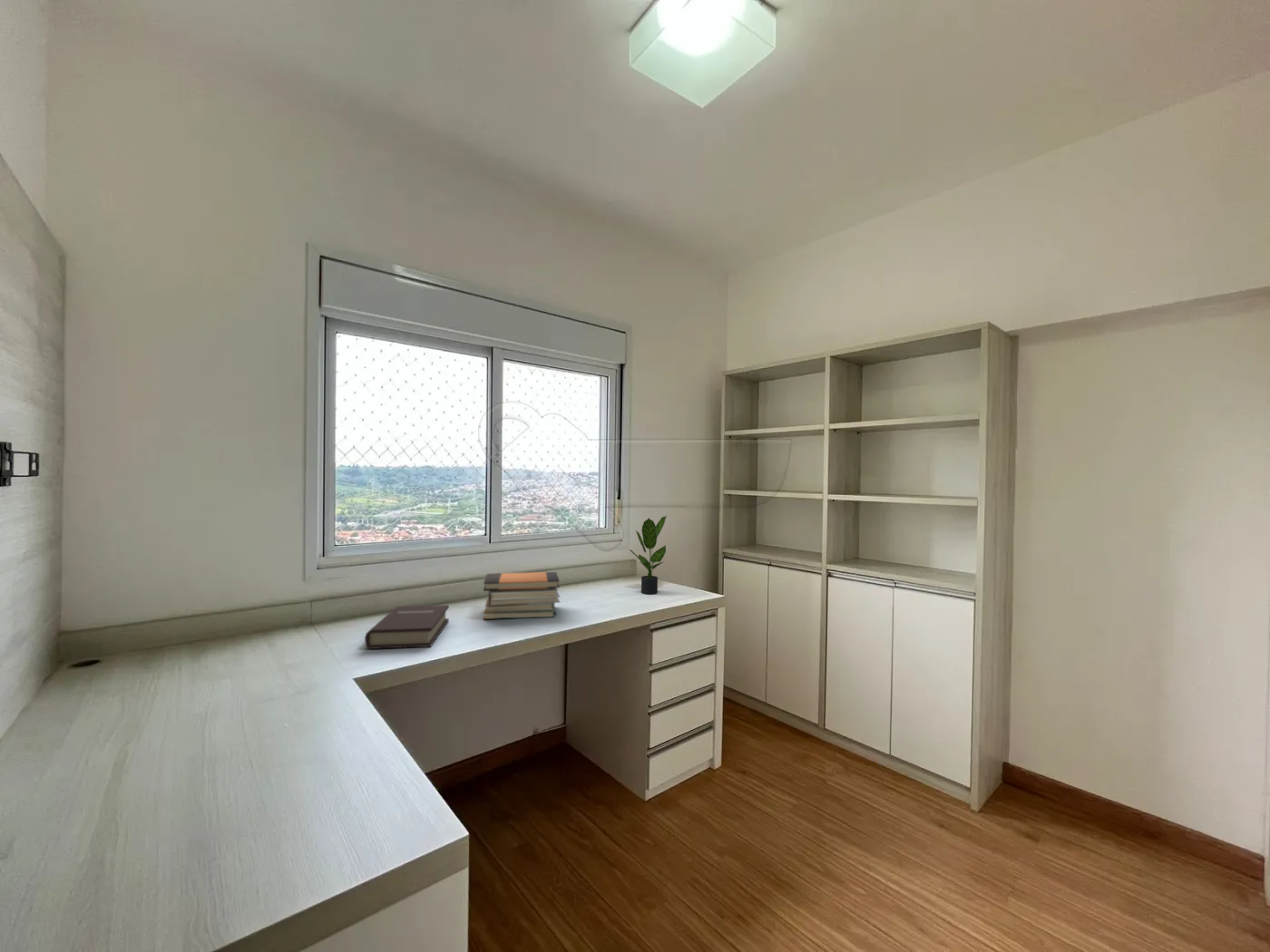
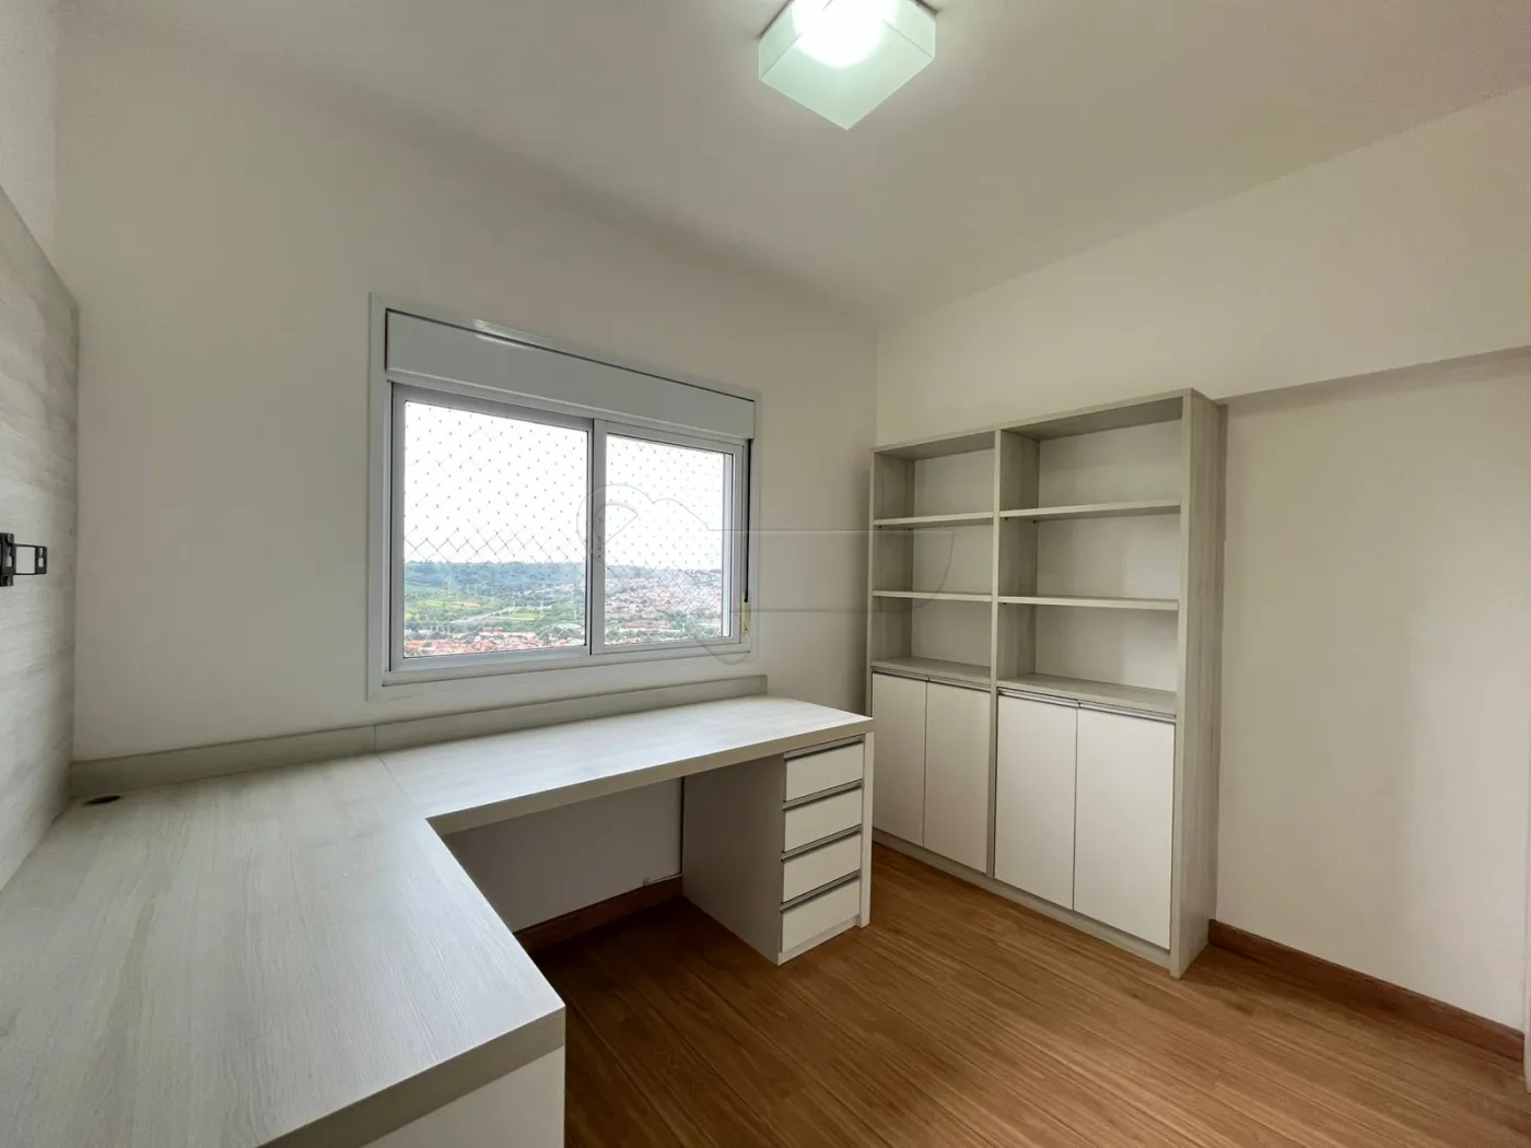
- book (410, 625)
- book stack (522, 595)
- potted plant (651, 553)
